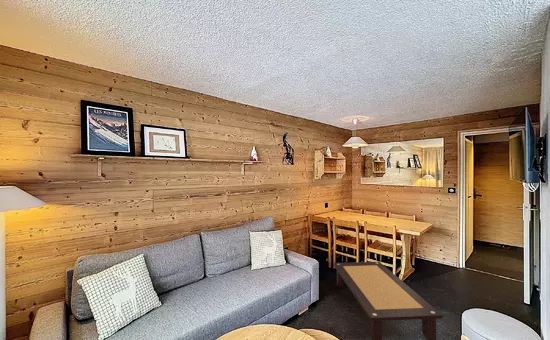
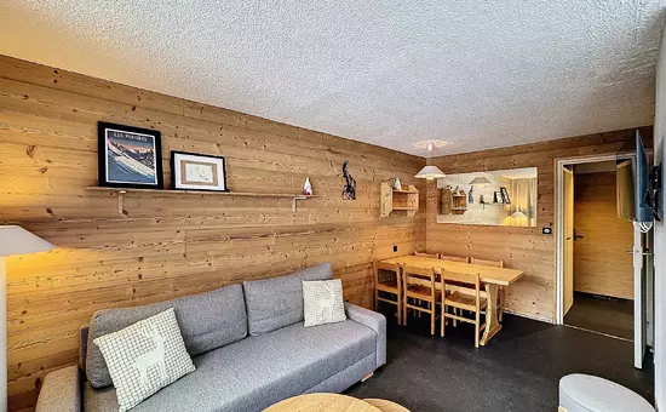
- coffee table (376, 296)
